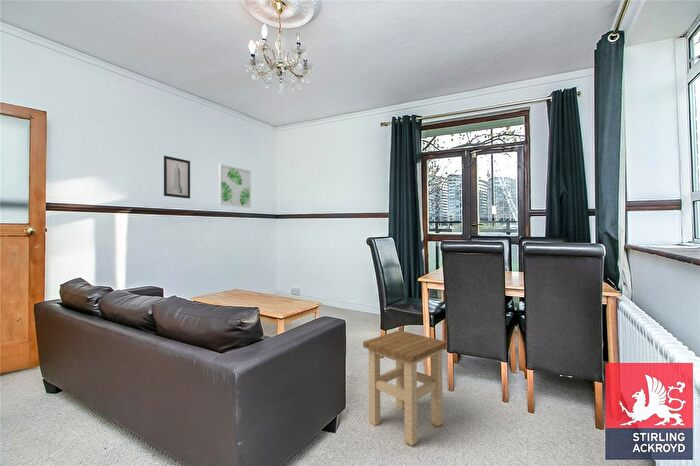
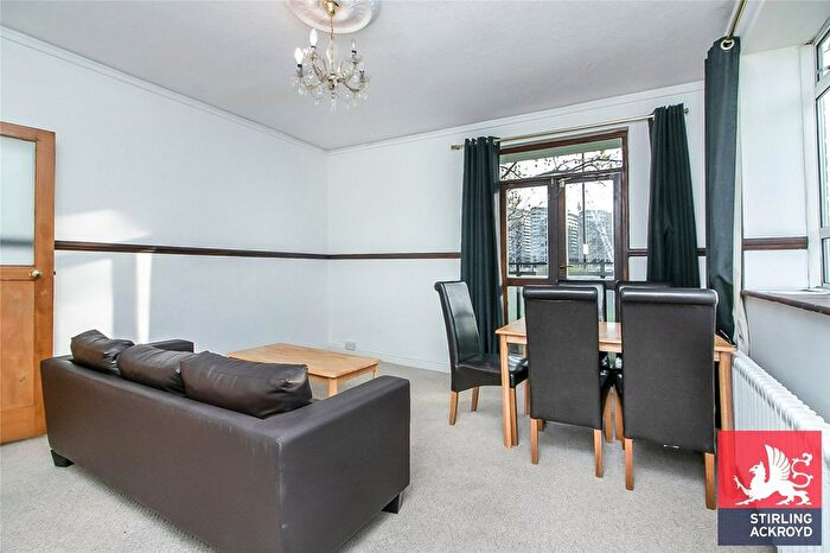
- wall art (235, 186)
- stool (405, 382)
- wall art (177, 177)
